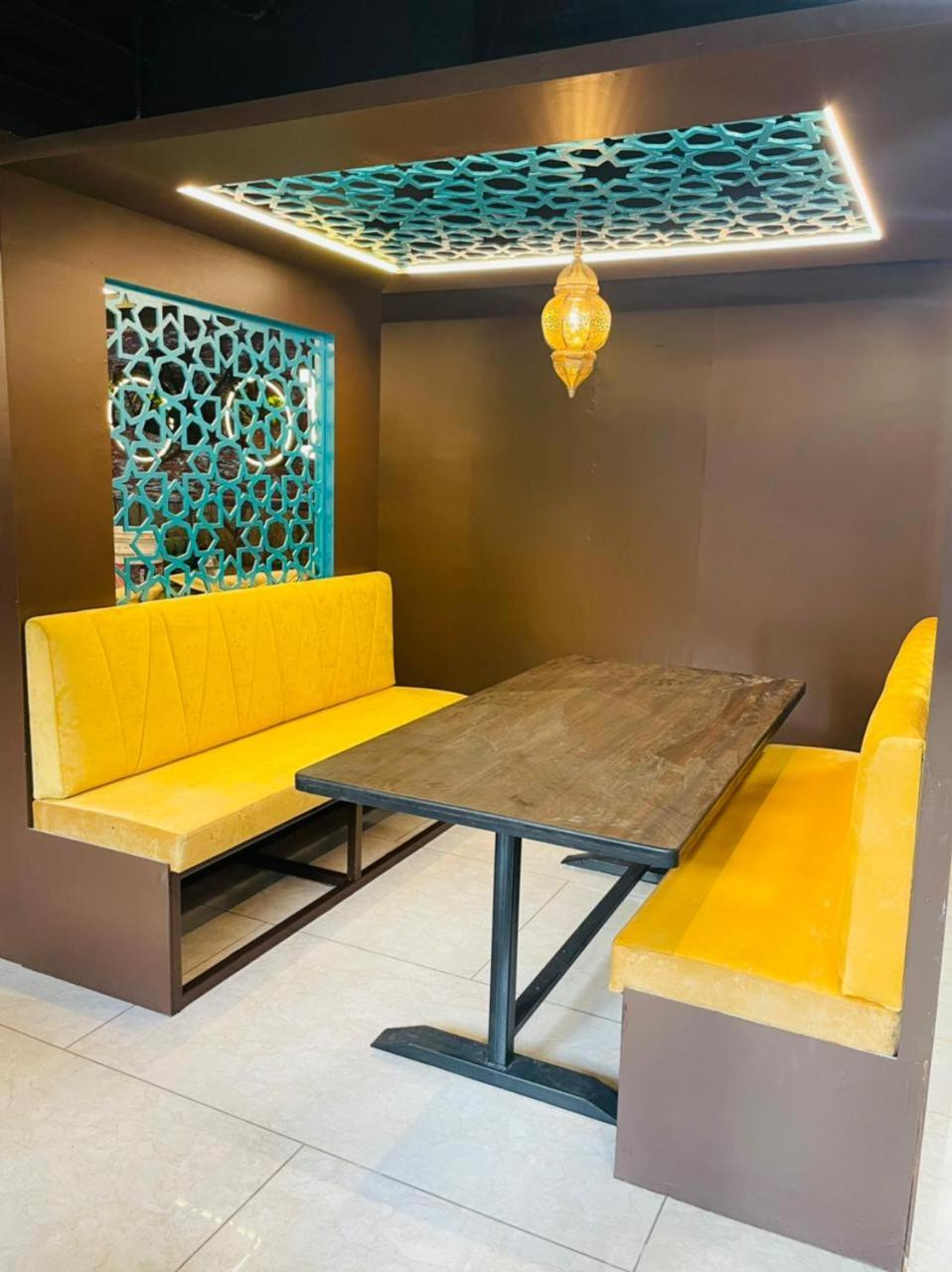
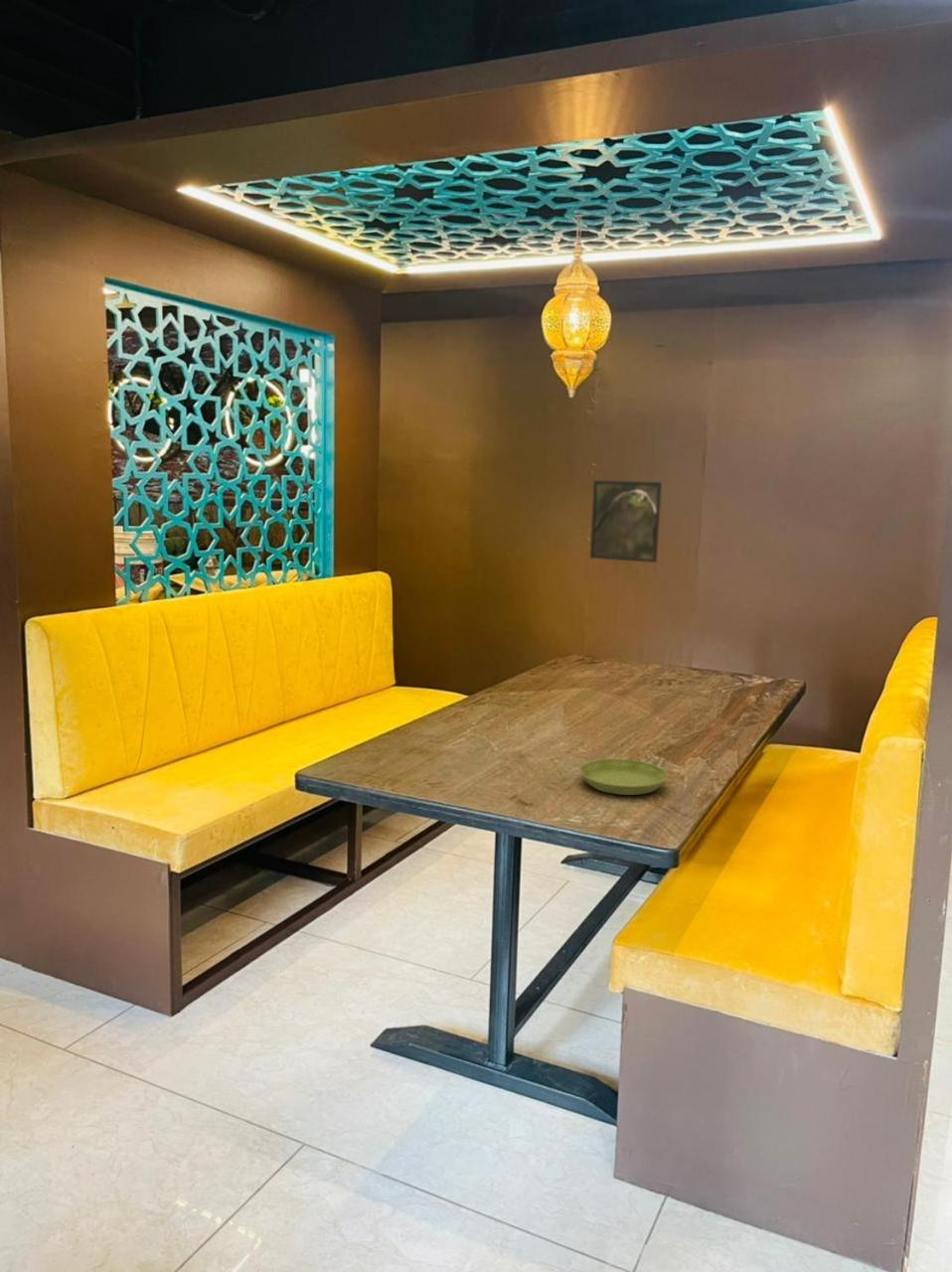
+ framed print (625, 521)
+ saucer (622, 777)
